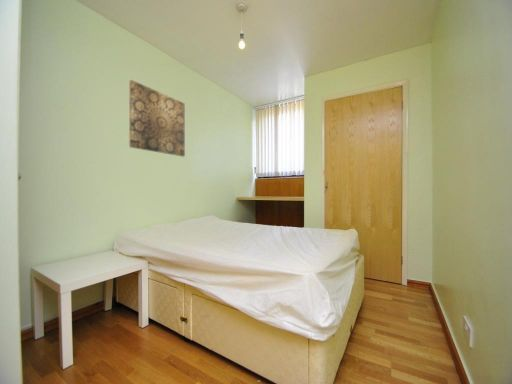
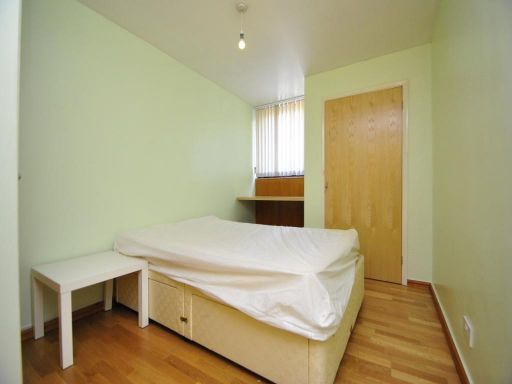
- wall art (160, 122)
